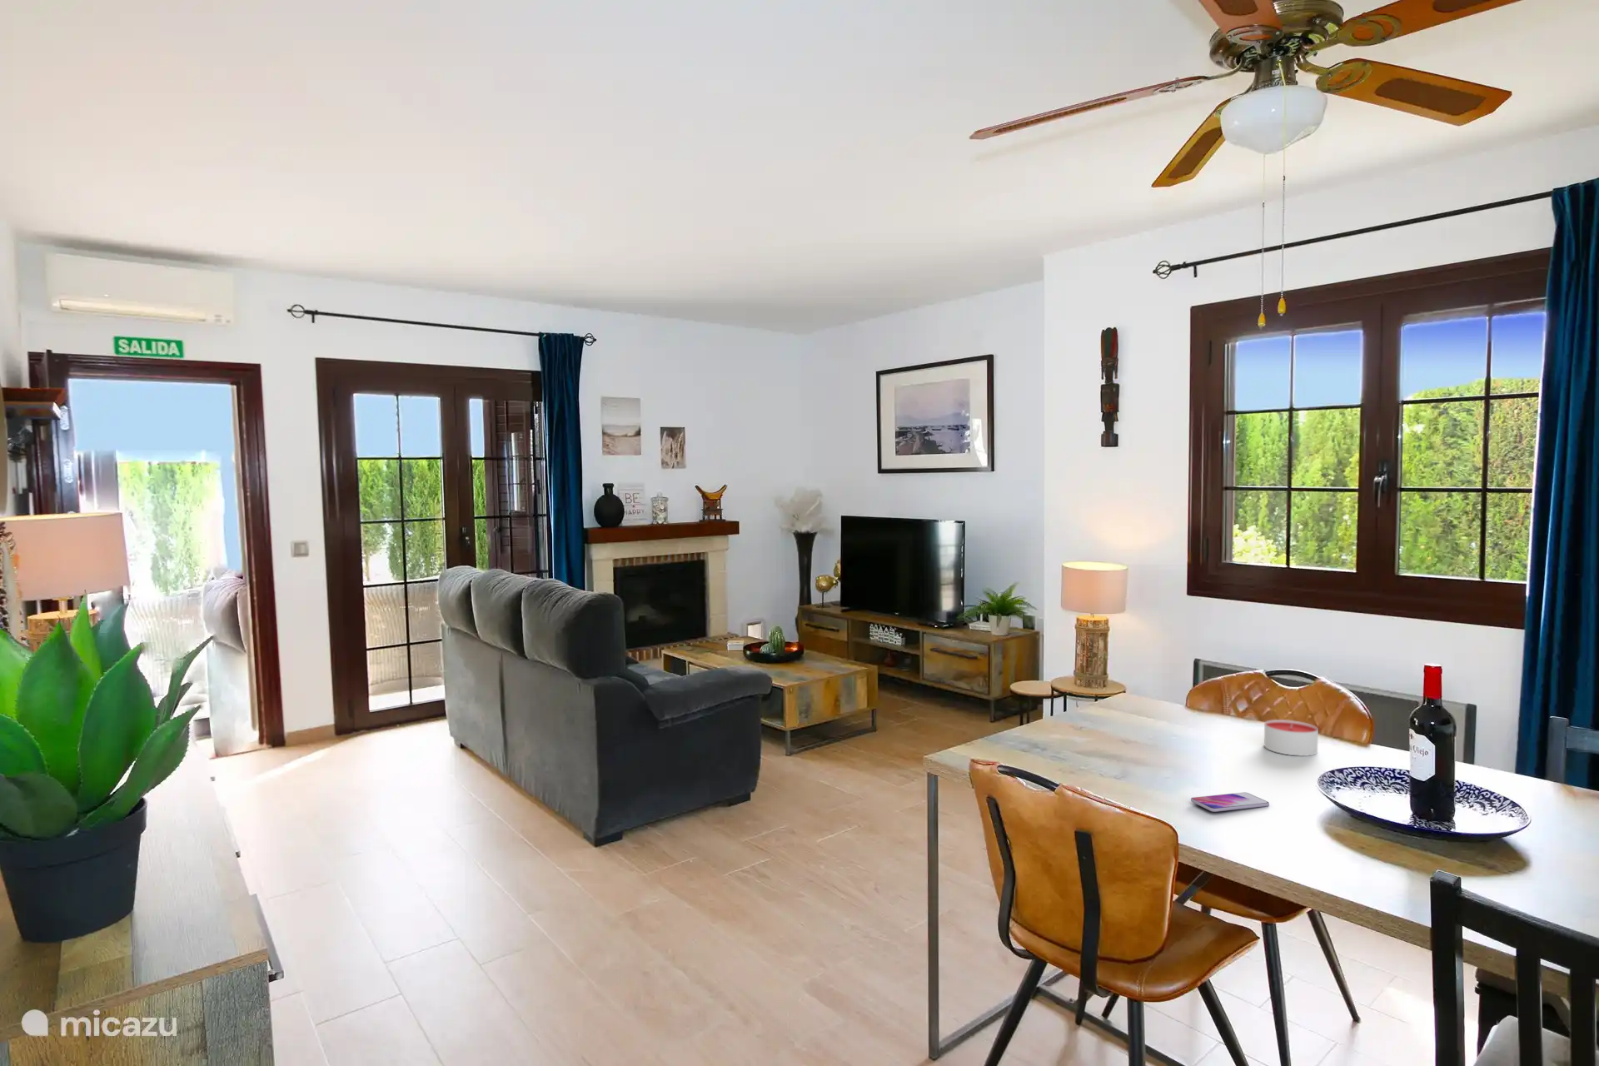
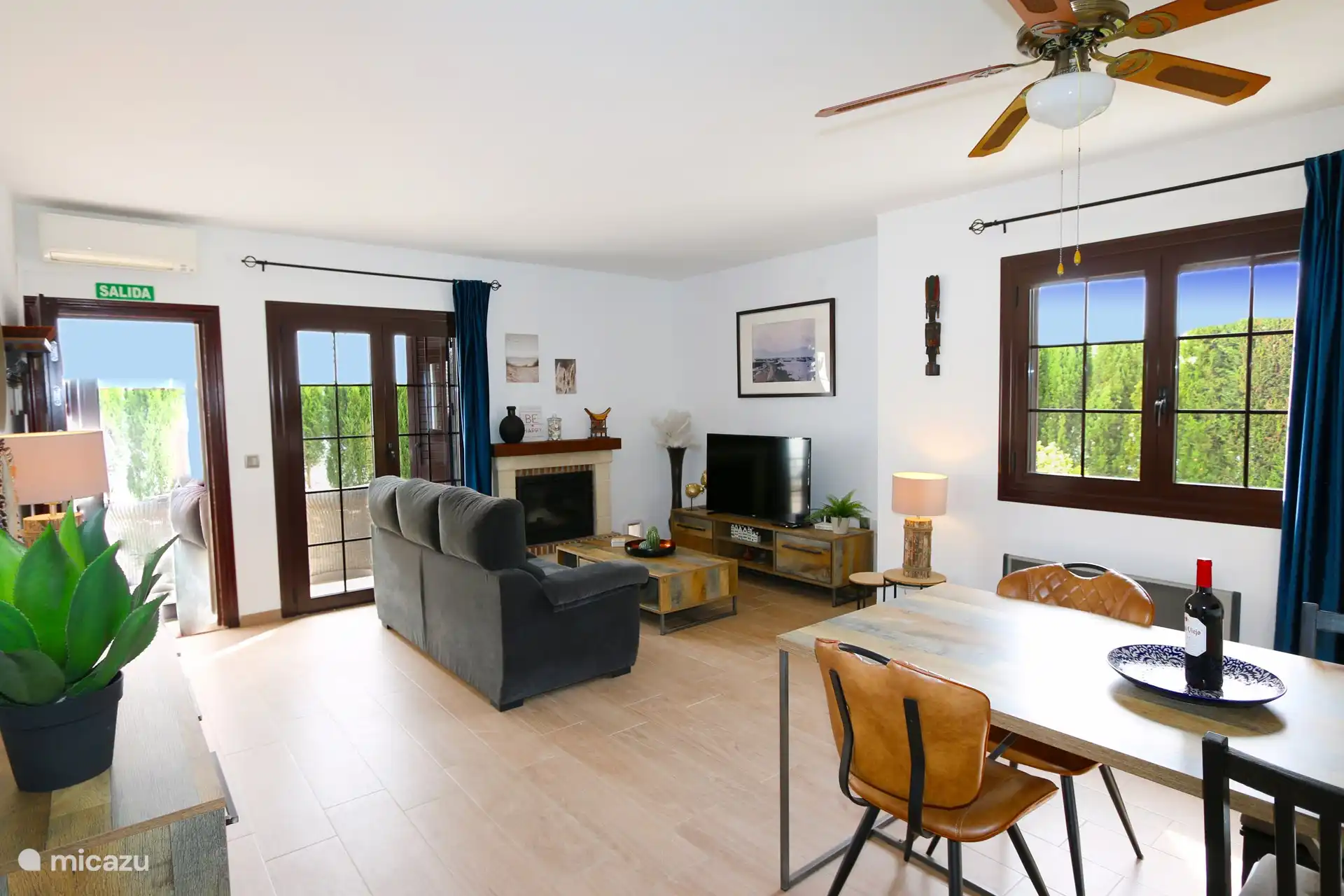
- smartphone (1229, 801)
- candle (1290, 736)
